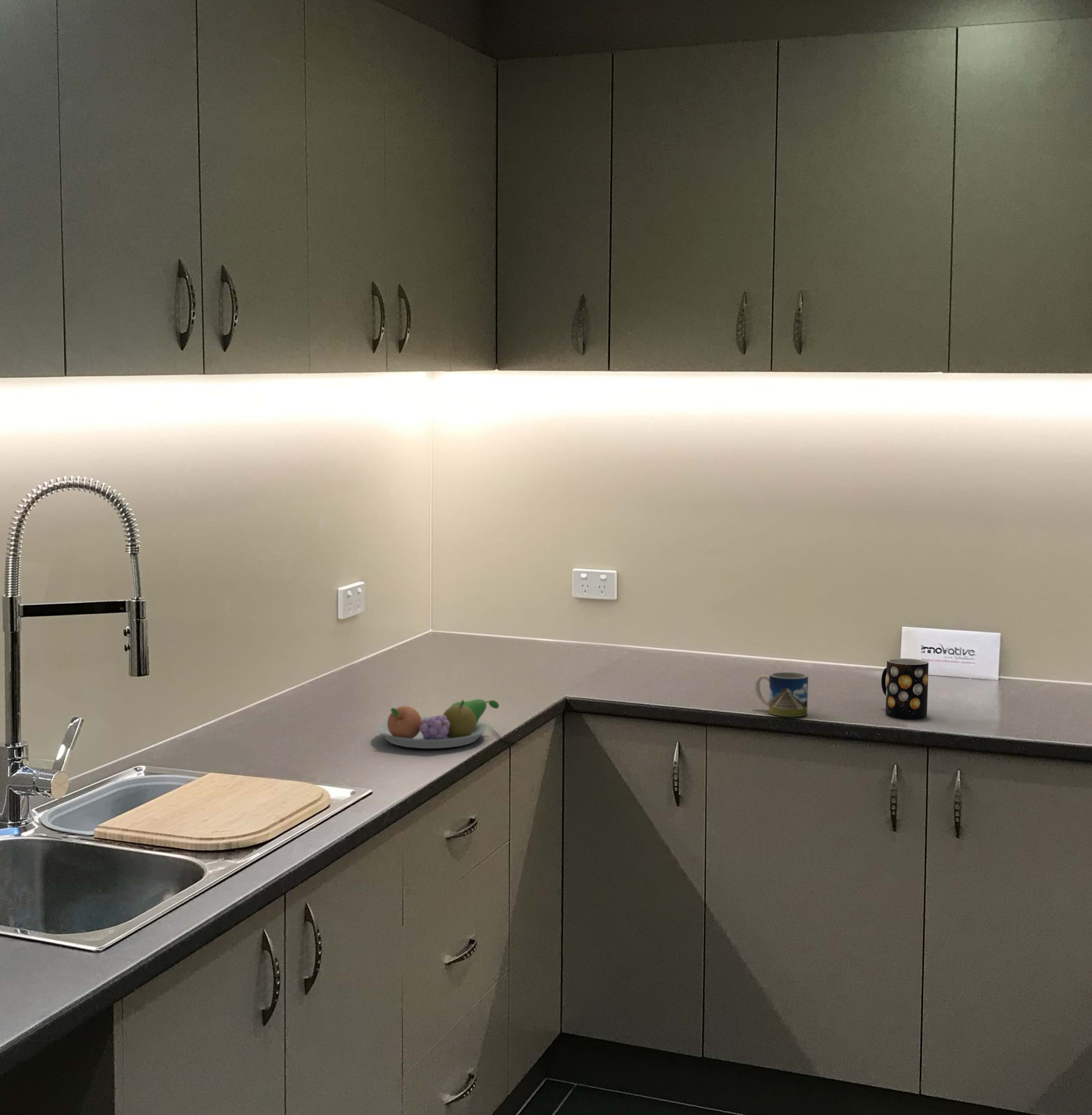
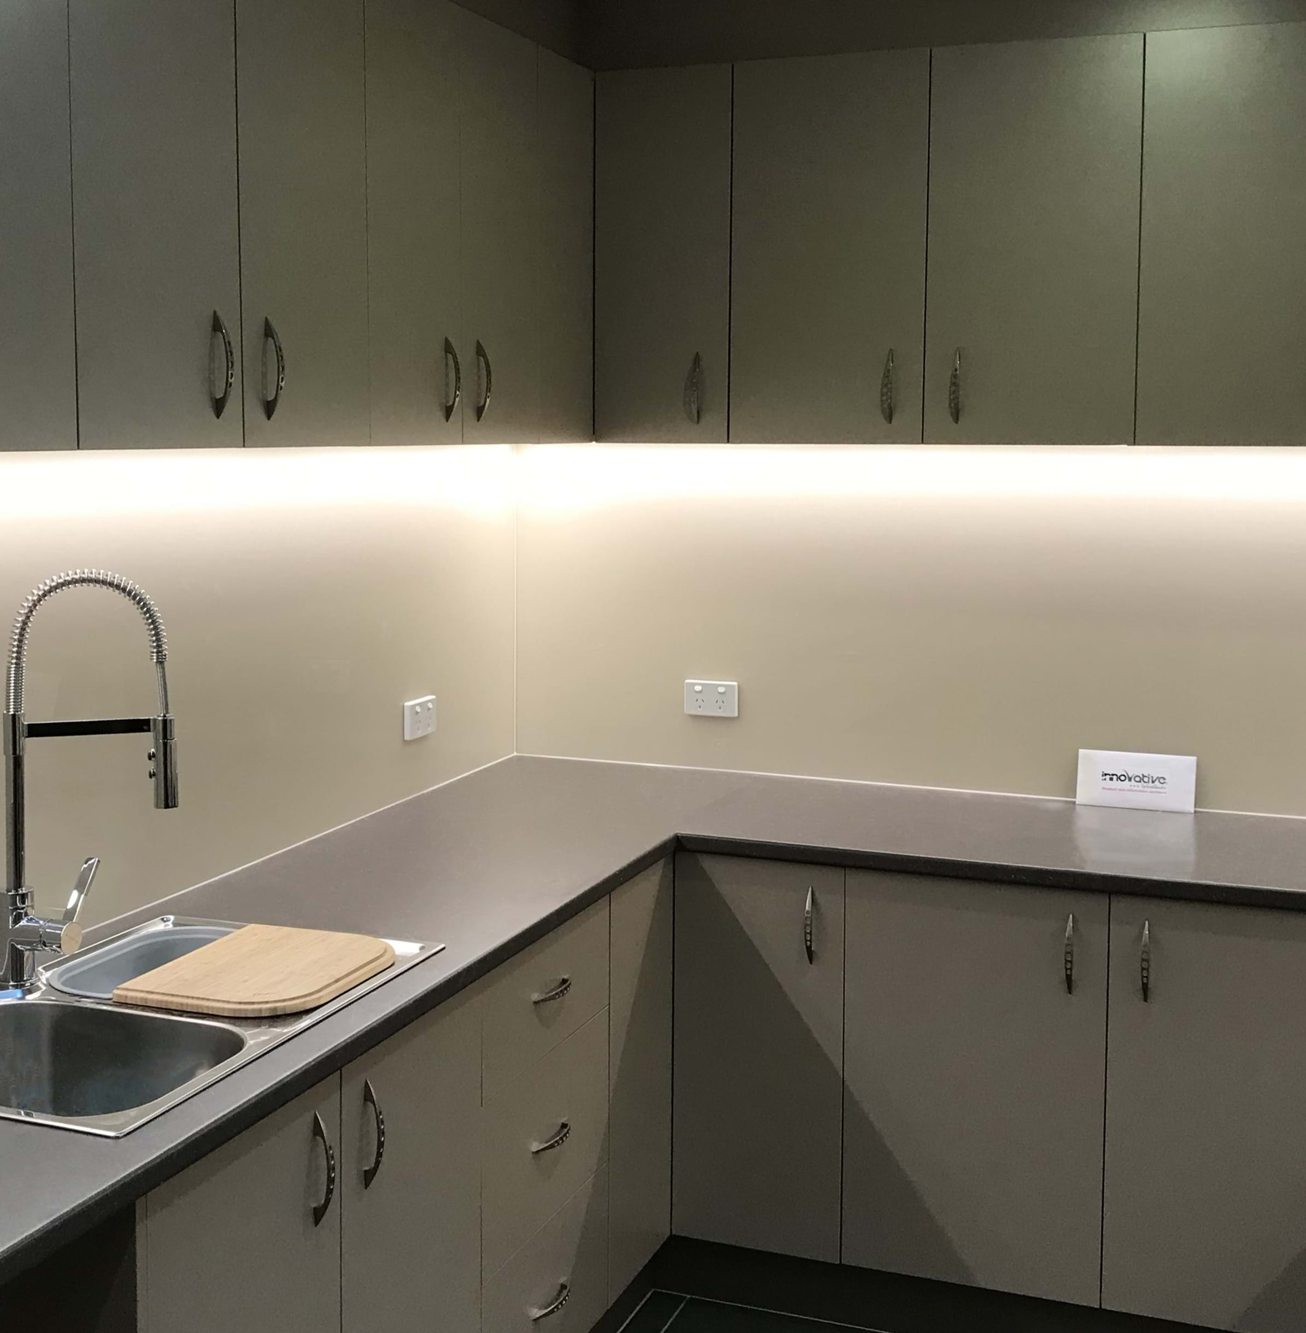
- mug (900, 687)
- mug (781, 693)
- fruit bowl (437, 717)
